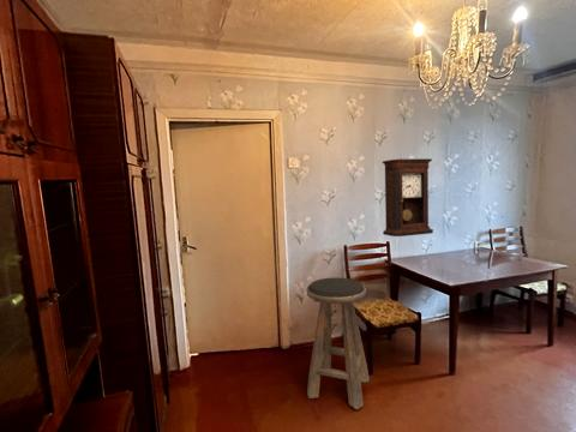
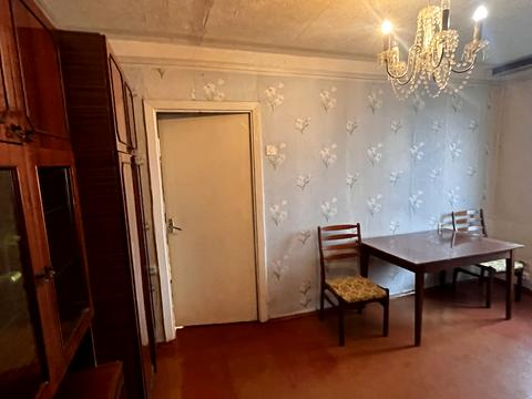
- stool (343, 336)
- pendulum clock (408, 197)
